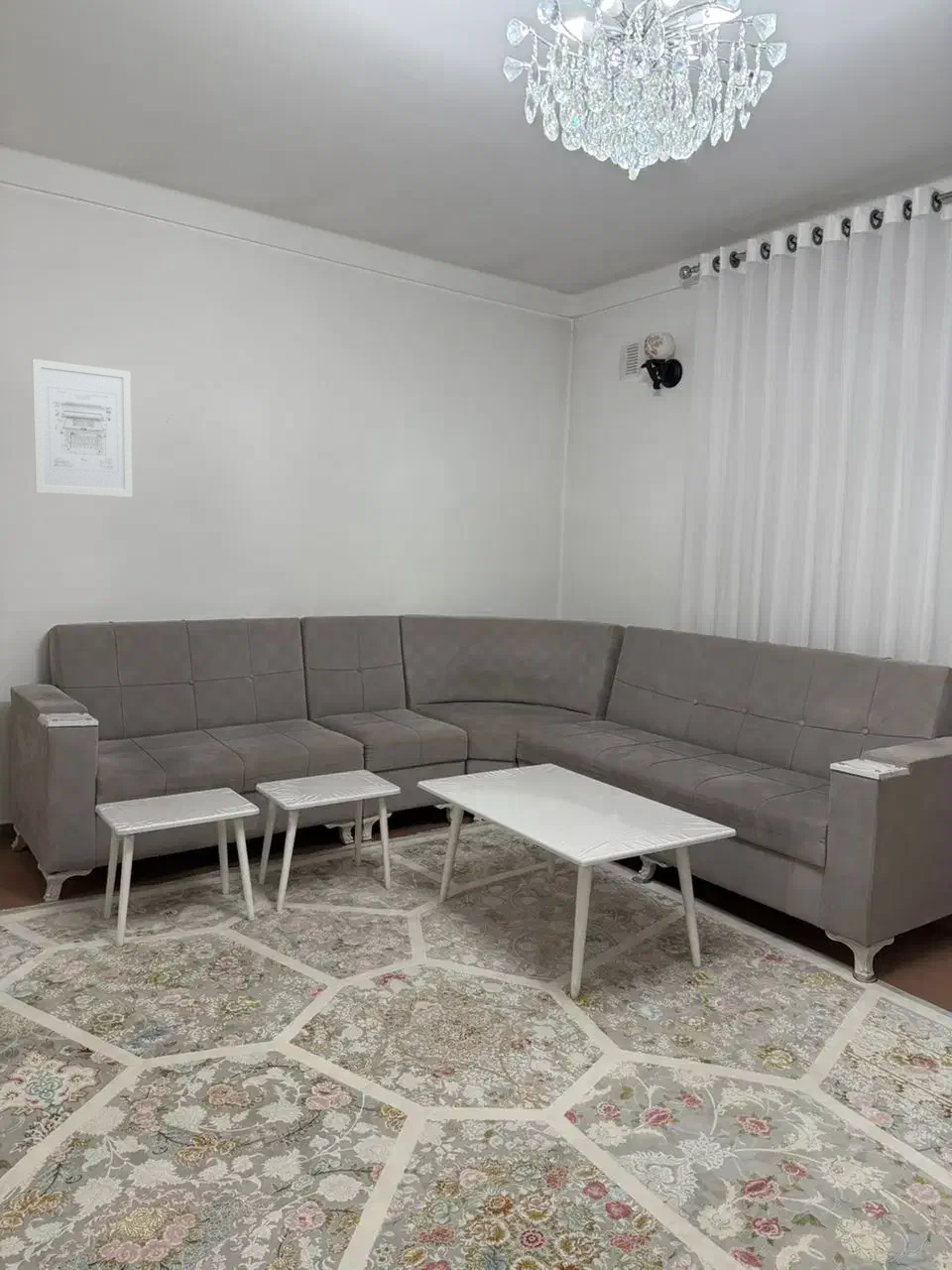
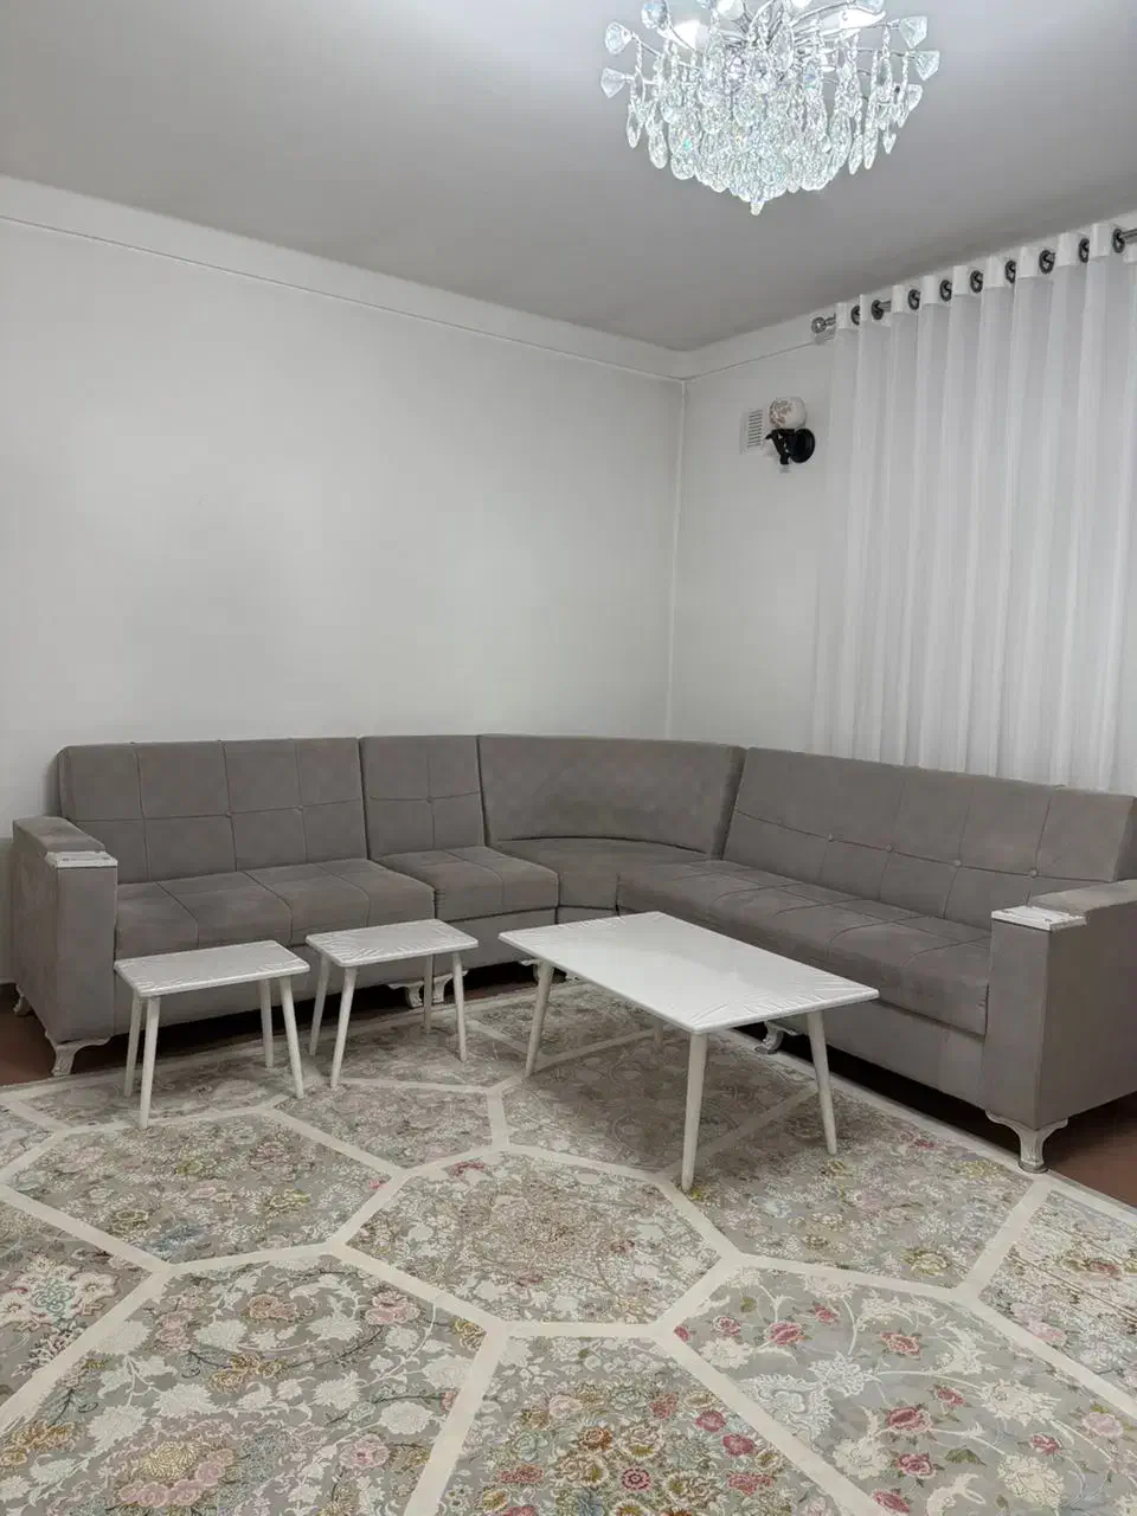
- wall art (83, 431)
